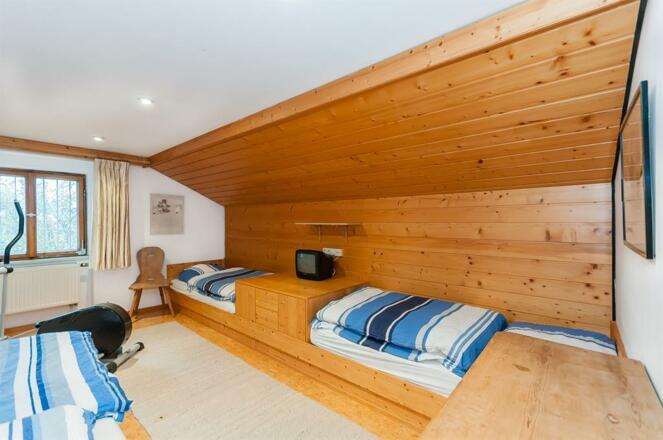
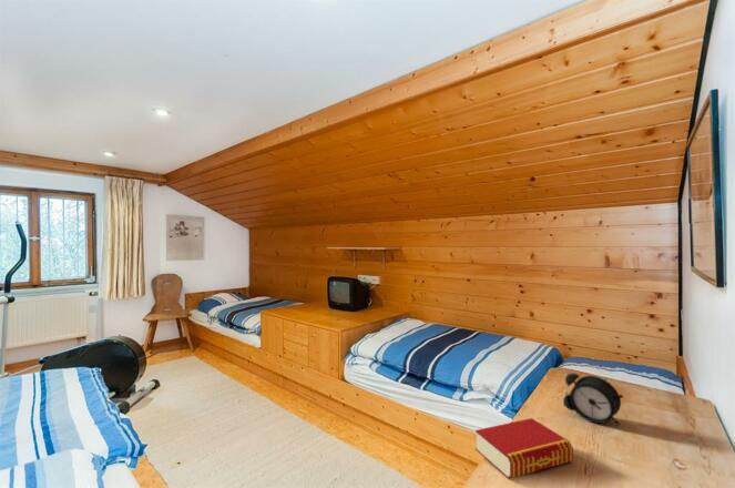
+ book (522, 446)
+ alarm clock (591, 398)
